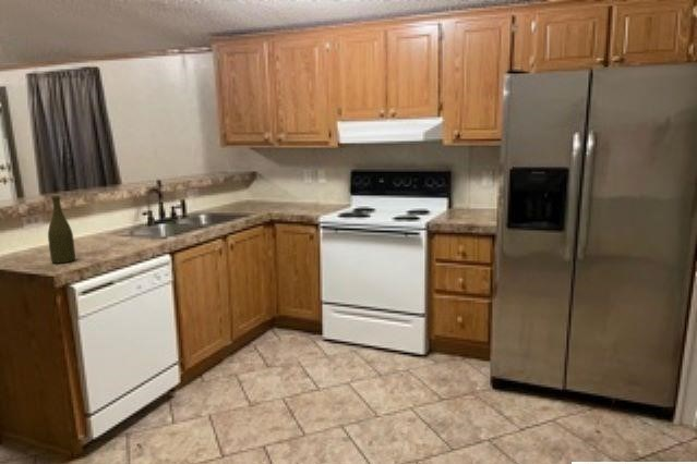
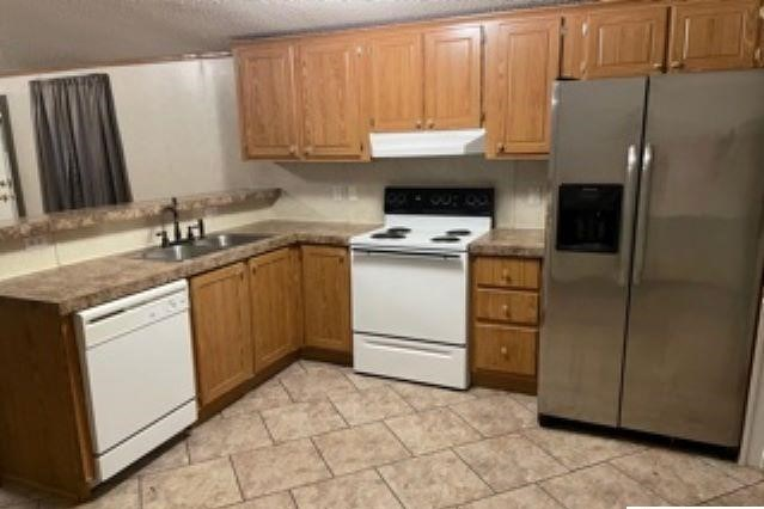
- bottle (59, 229)
